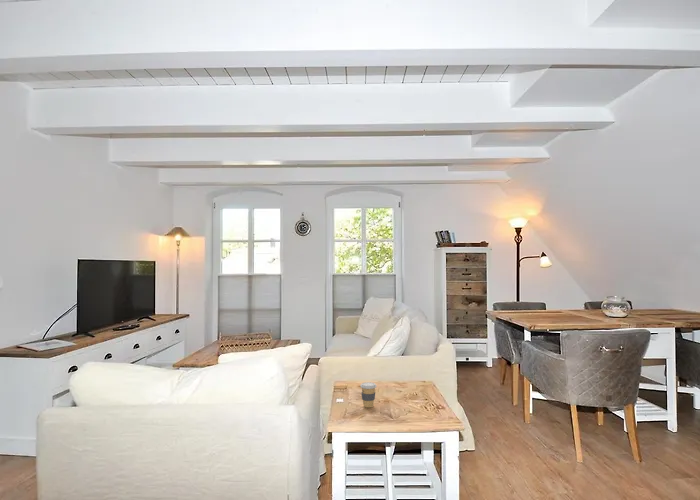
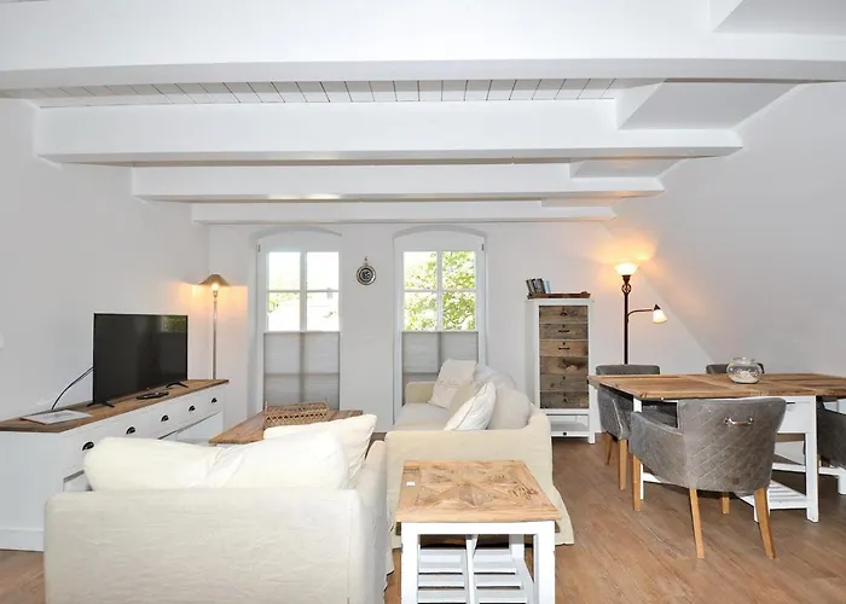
- coffee cup (368, 395)
